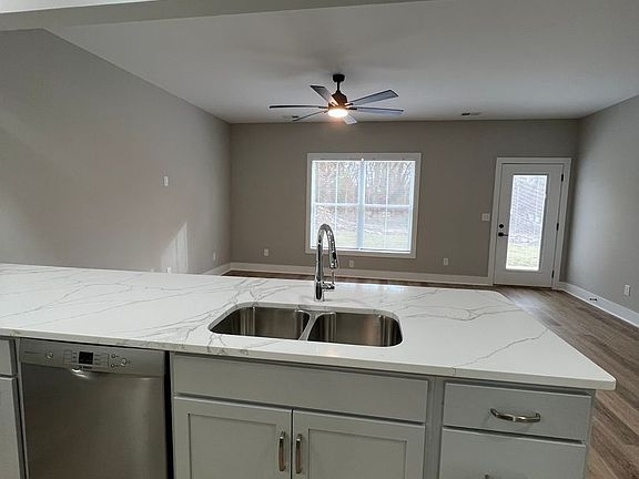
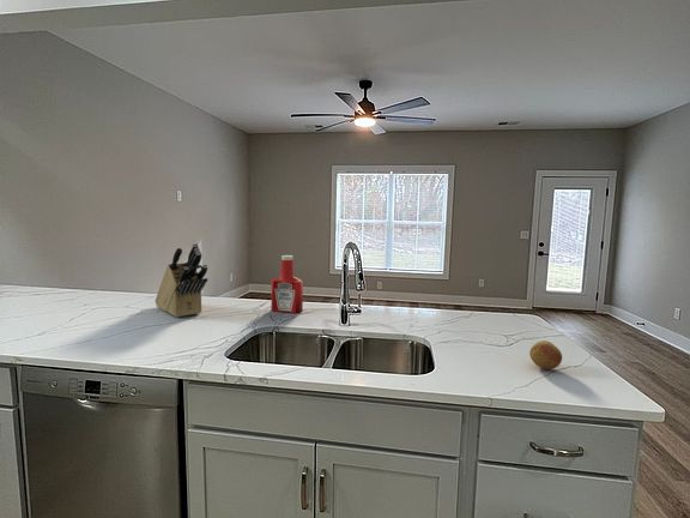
+ fruit (545, 355)
+ soap bottle (286, 283)
+ knife block (180, 277)
